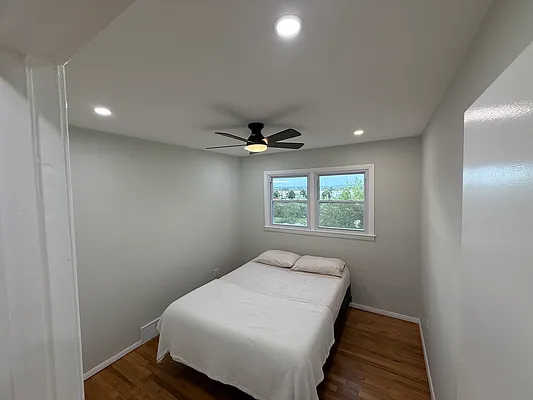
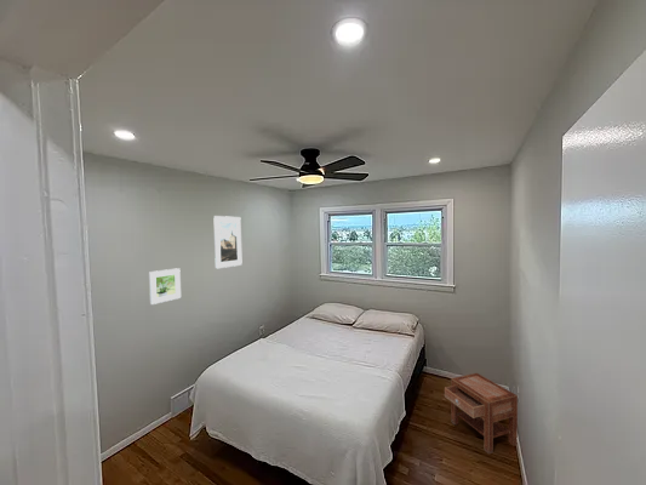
+ nightstand (479, 410)
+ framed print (165, 285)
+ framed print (228, 241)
